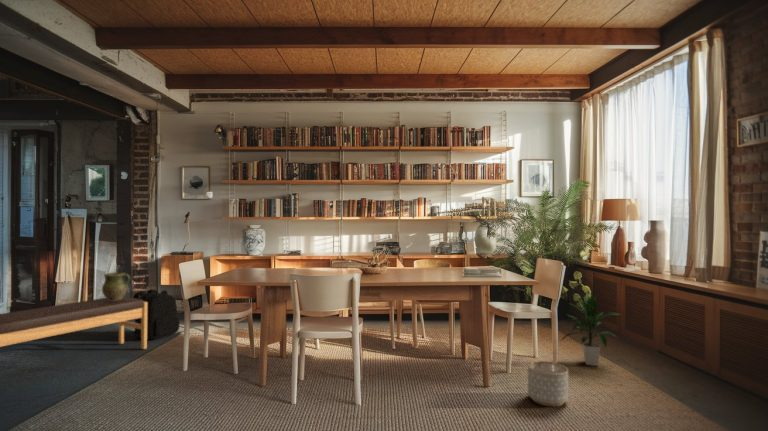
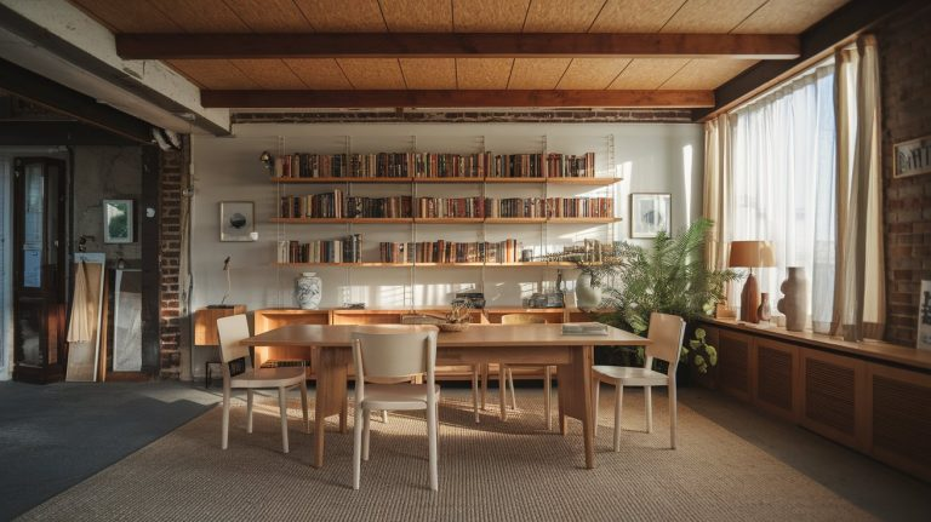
- backpack (154, 313)
- indoor plant (589, 327)
- planter (547, 383)
- ceramic jug (116, 286)
- bench (66, 332)
